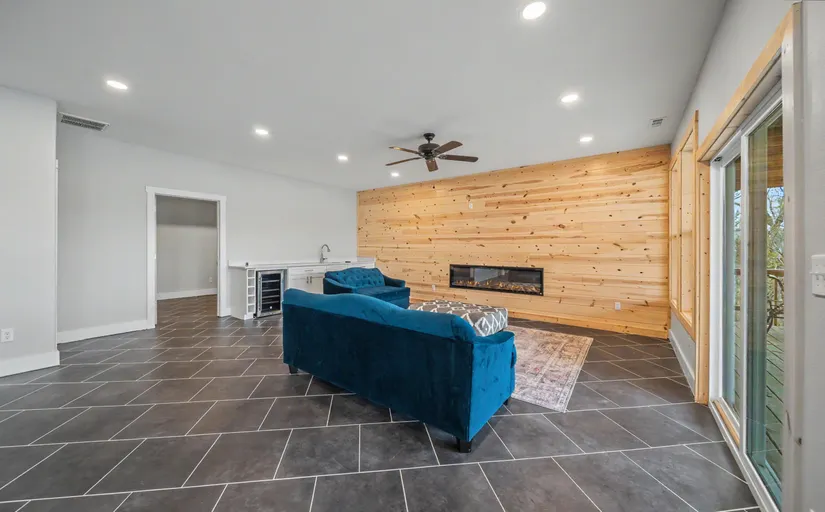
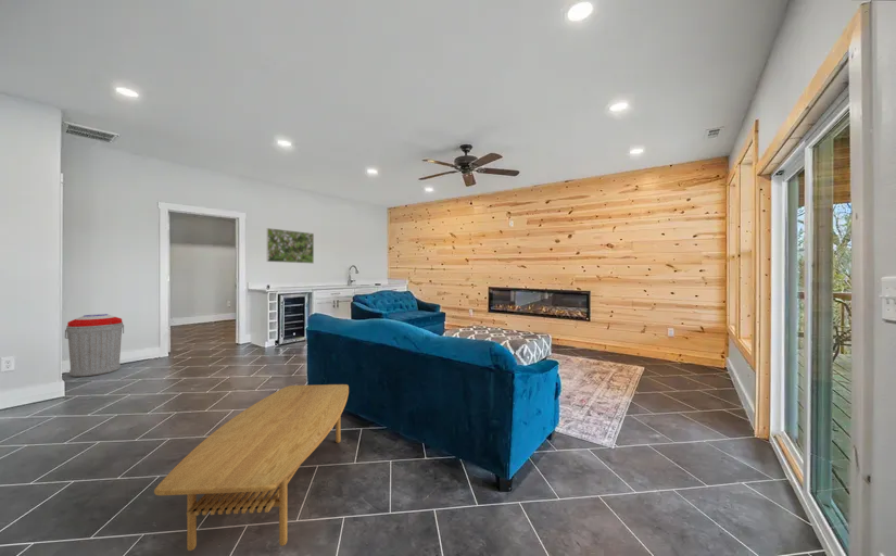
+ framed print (291, 247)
+ trash can (96, 342)
+ coffee table (282, 451)
